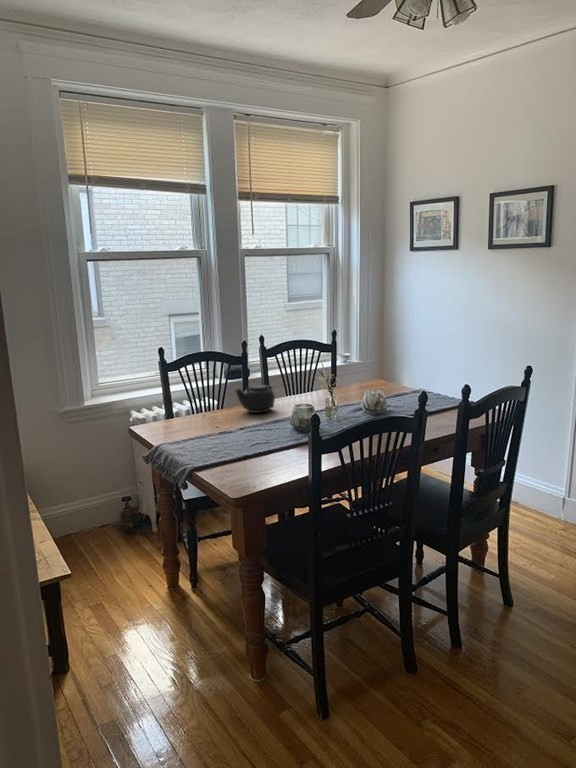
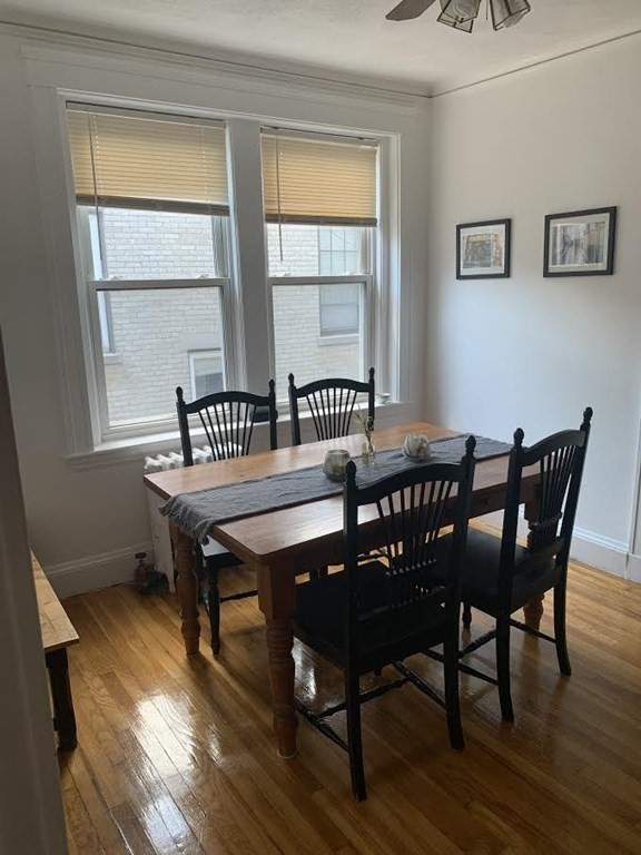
- teapot (254, 399)
